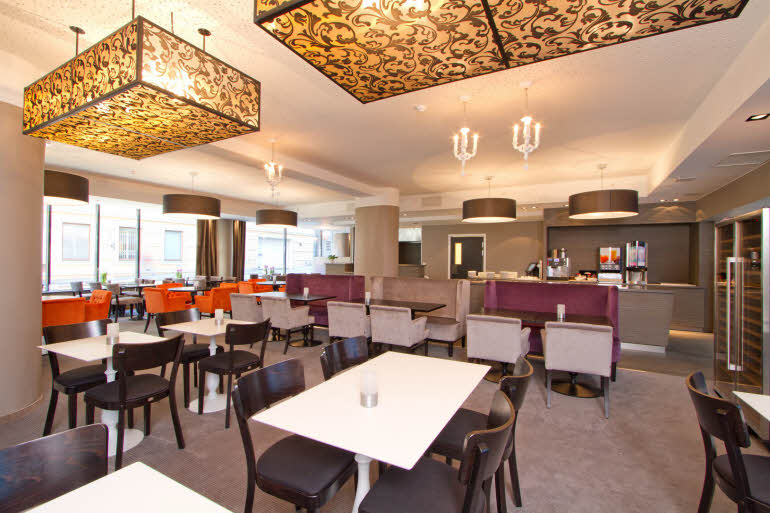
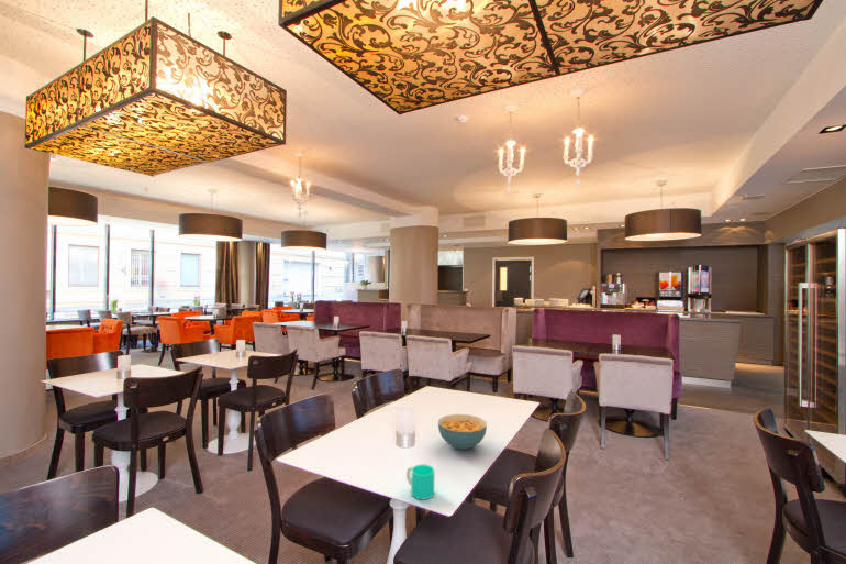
+ cereal bowl (461, 434)
+ cup (419, 479)
